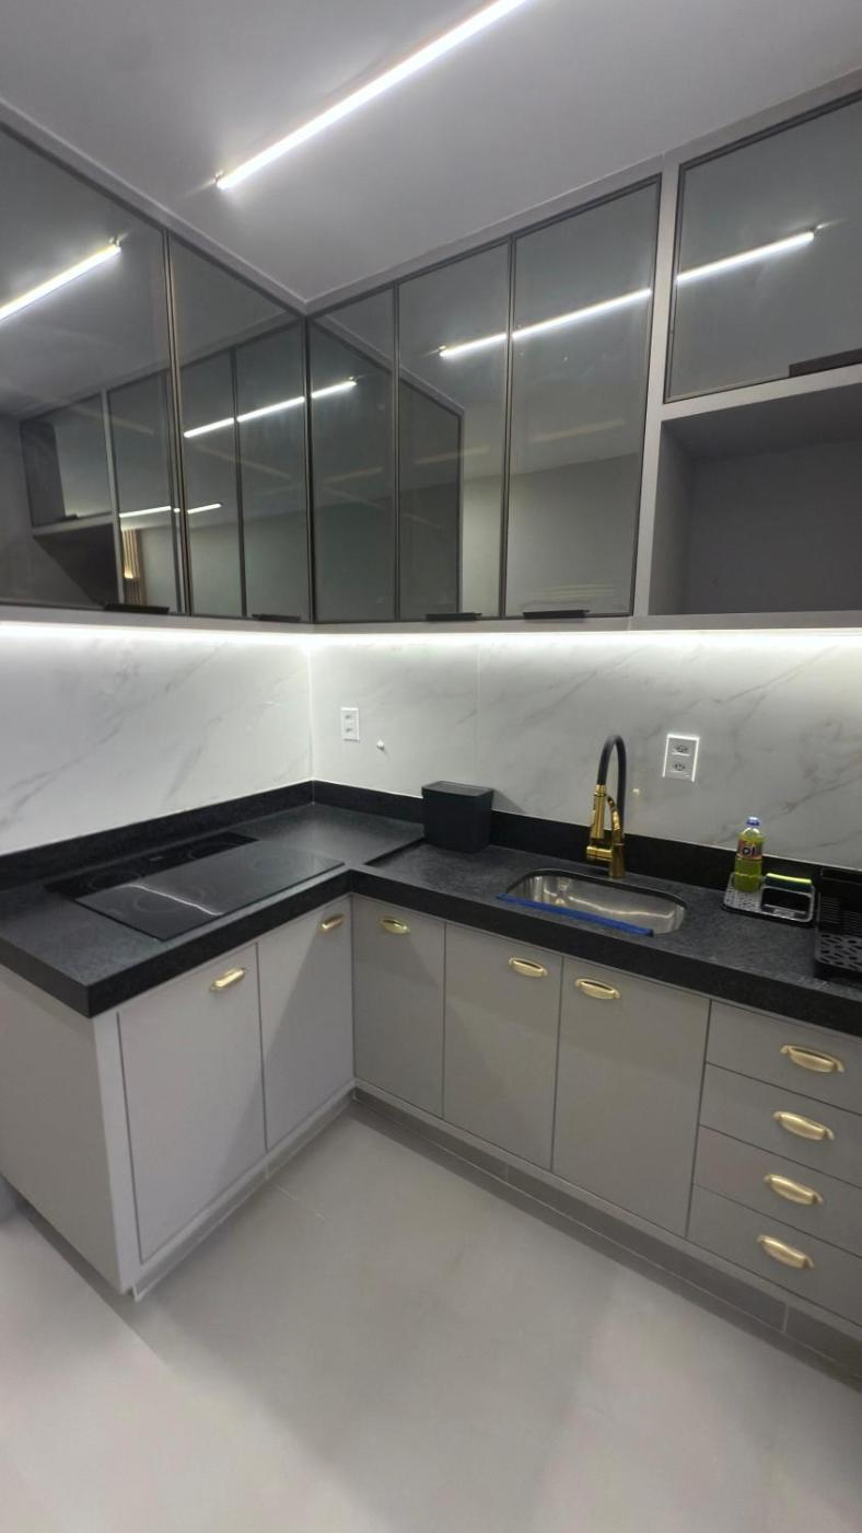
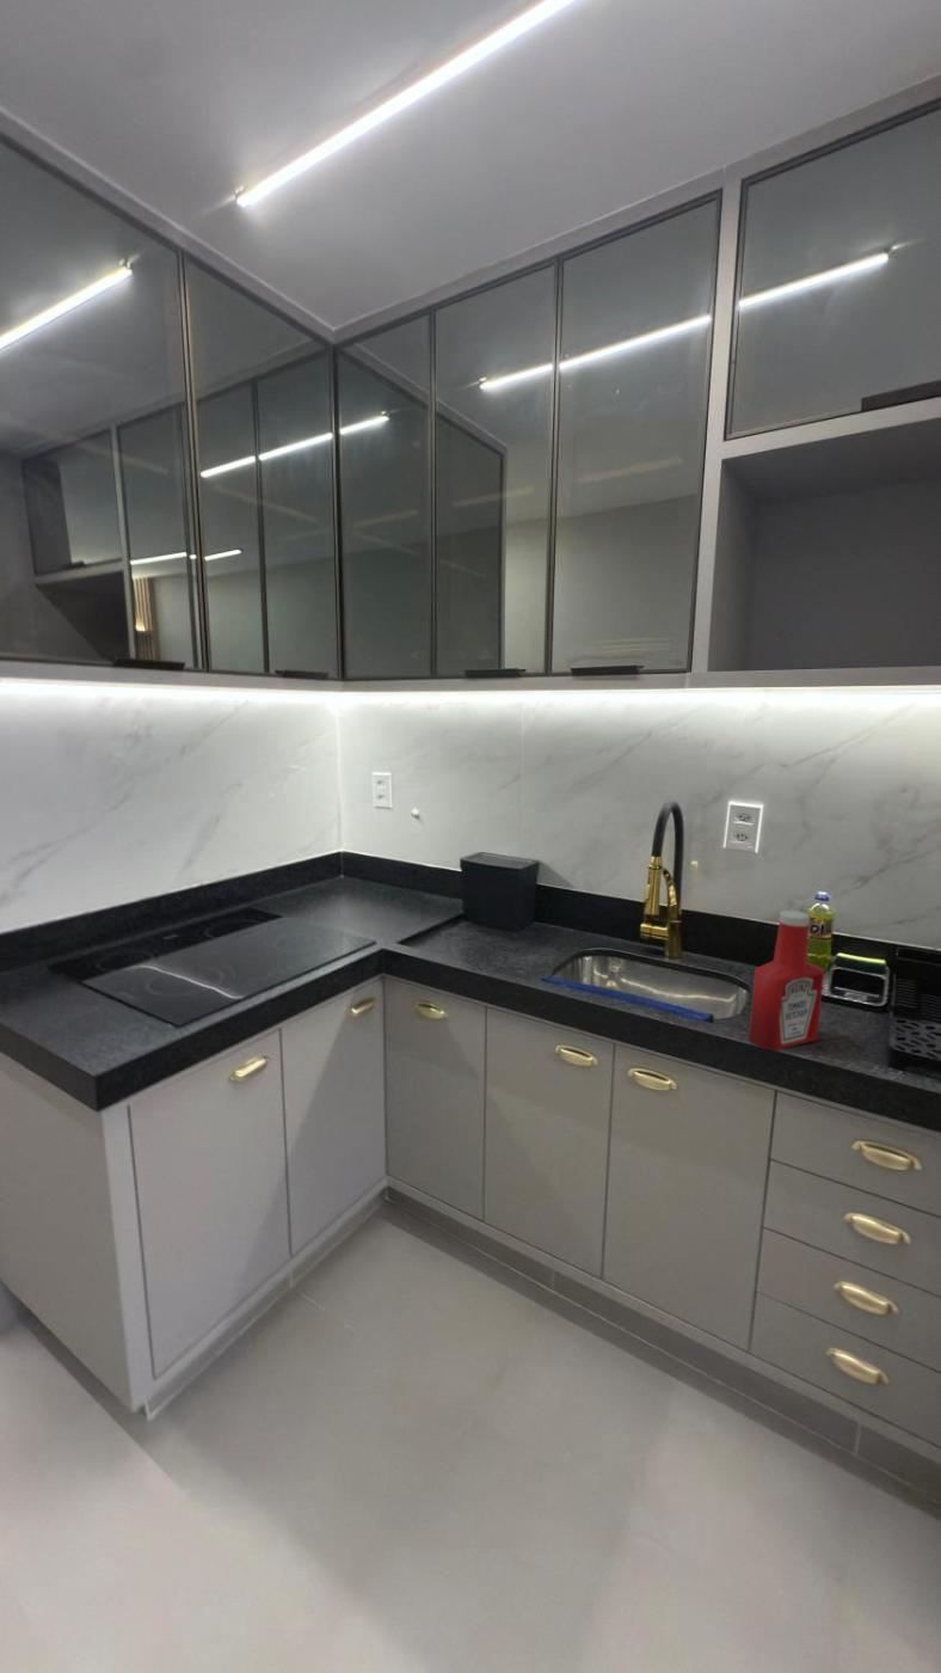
+ soap bottle (788, 976)
